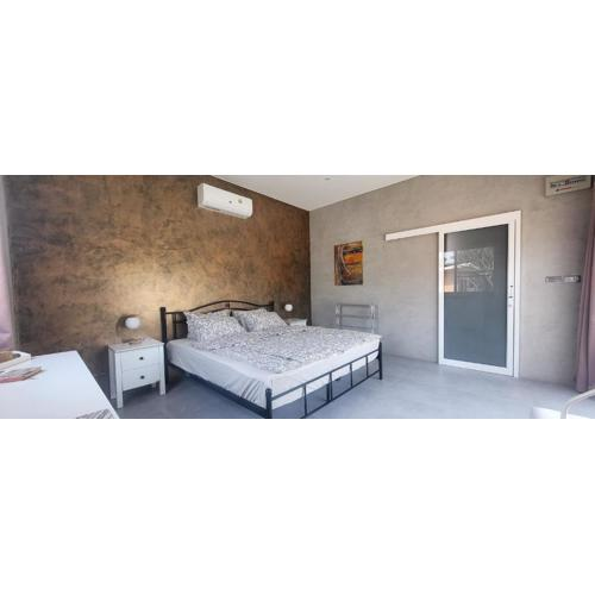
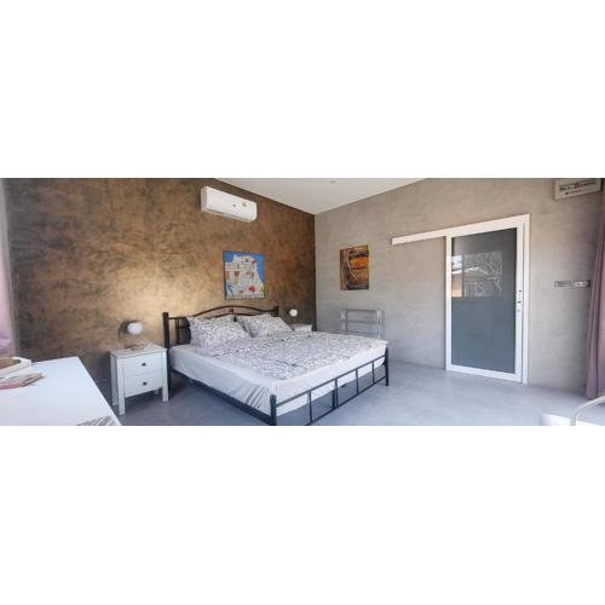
+ wall art (244, 276)
